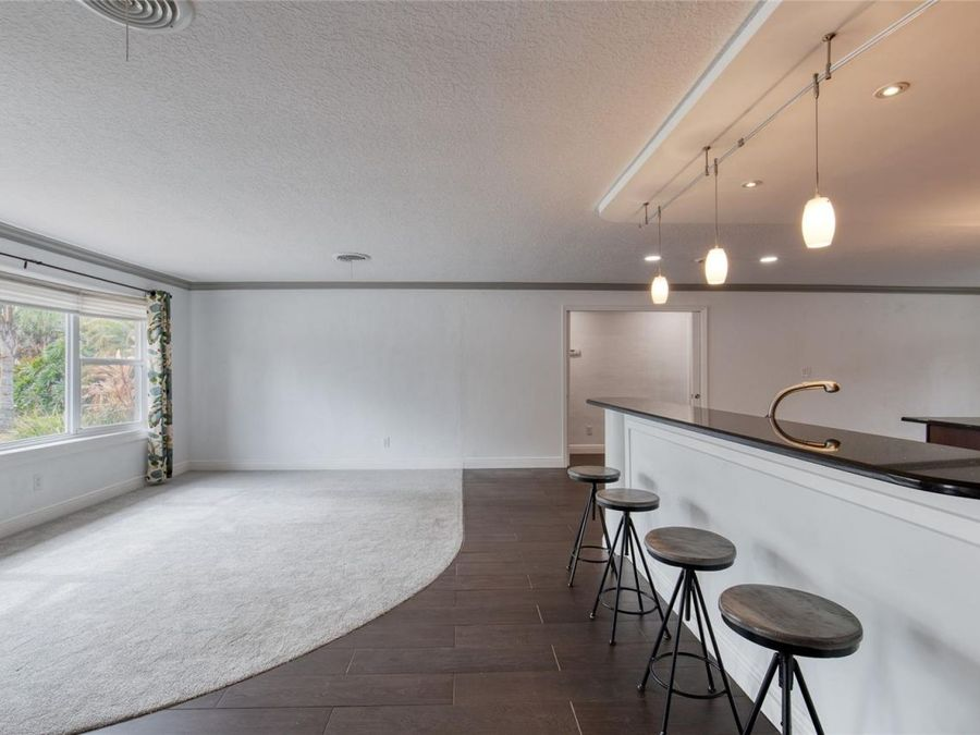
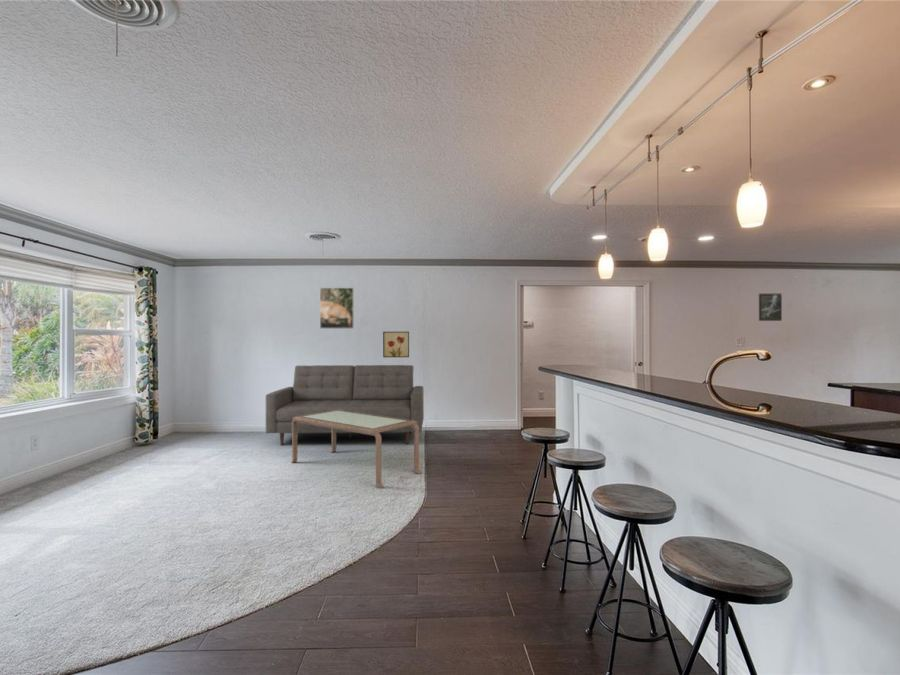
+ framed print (770, 307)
+ wall art (396, 344)
+ sofa (350, 402)
+ coffee table (356, 432)
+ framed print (336, 308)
